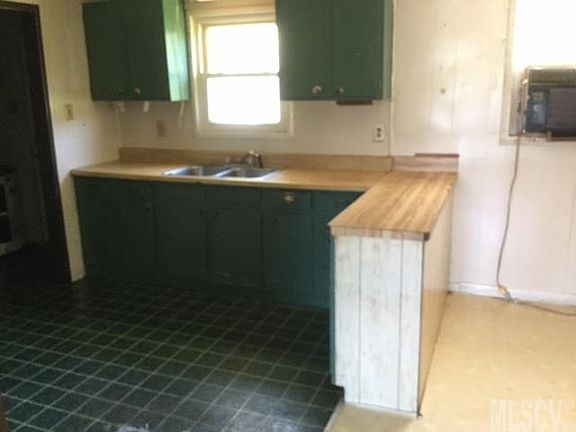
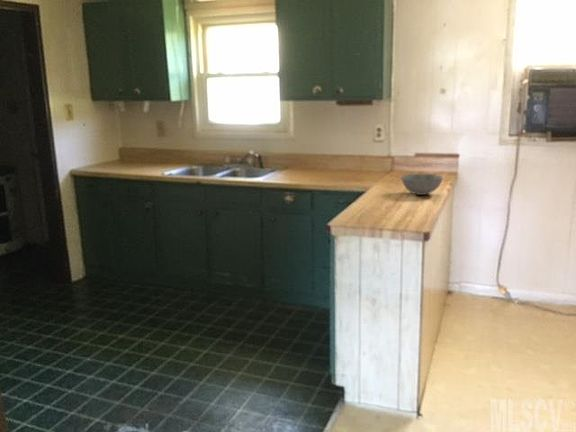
+ bowl (421, 185)
